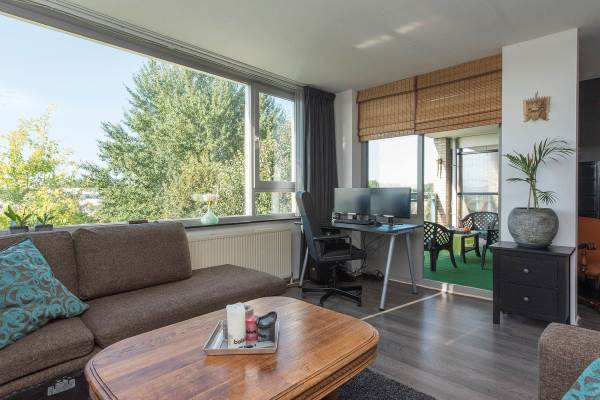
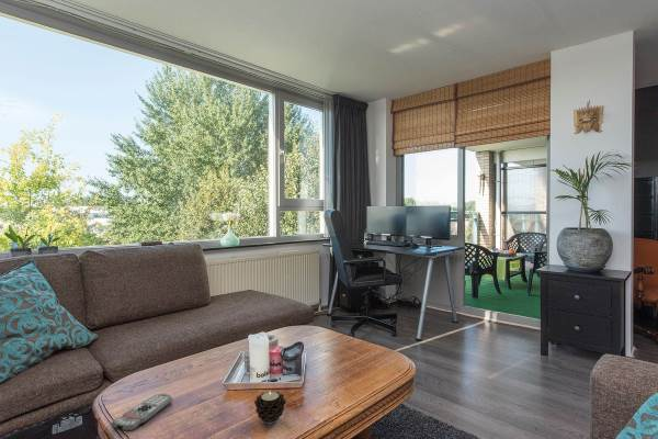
+ remote control (145, 410)
+ candle (270, 405)
